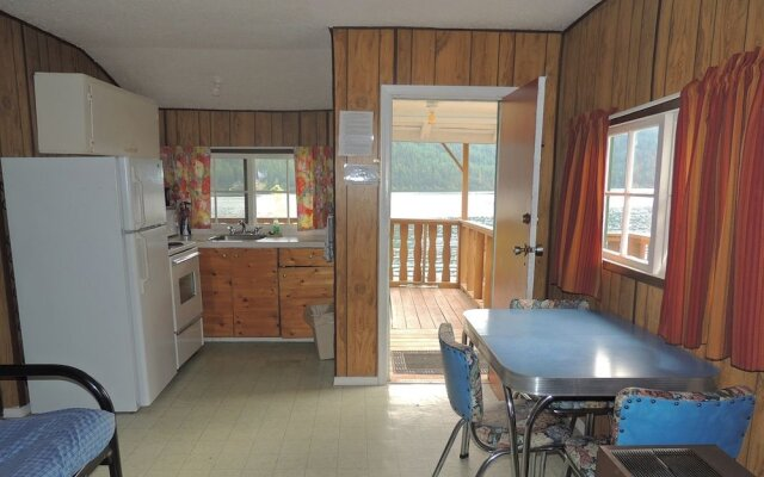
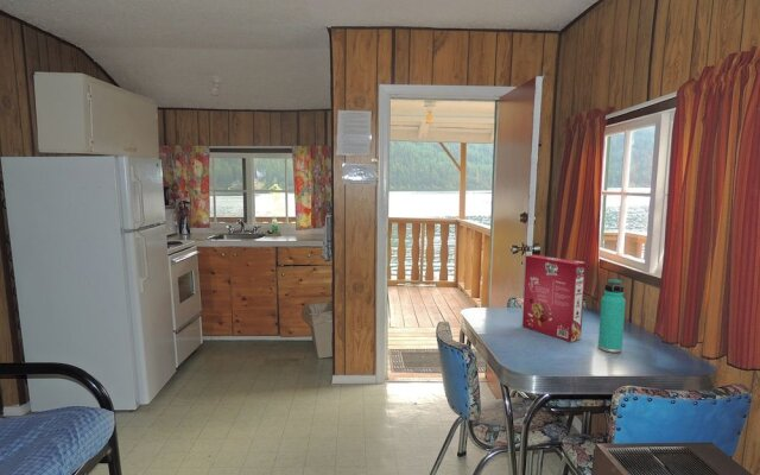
+ thermos bottle (612, 314)
+ cereal box (552, 296)
